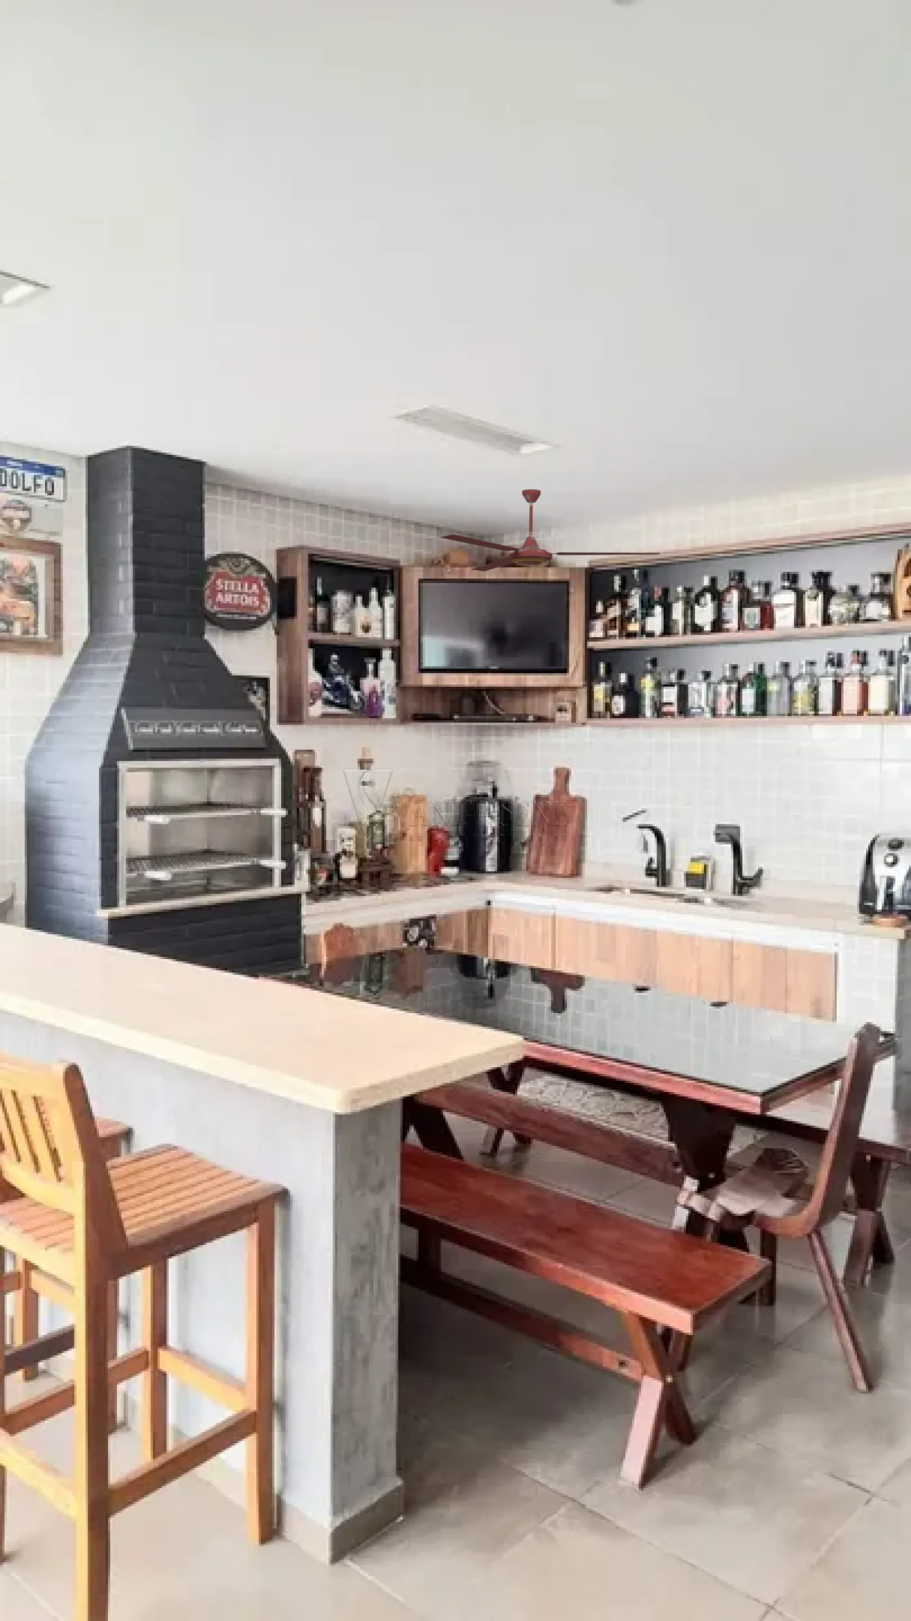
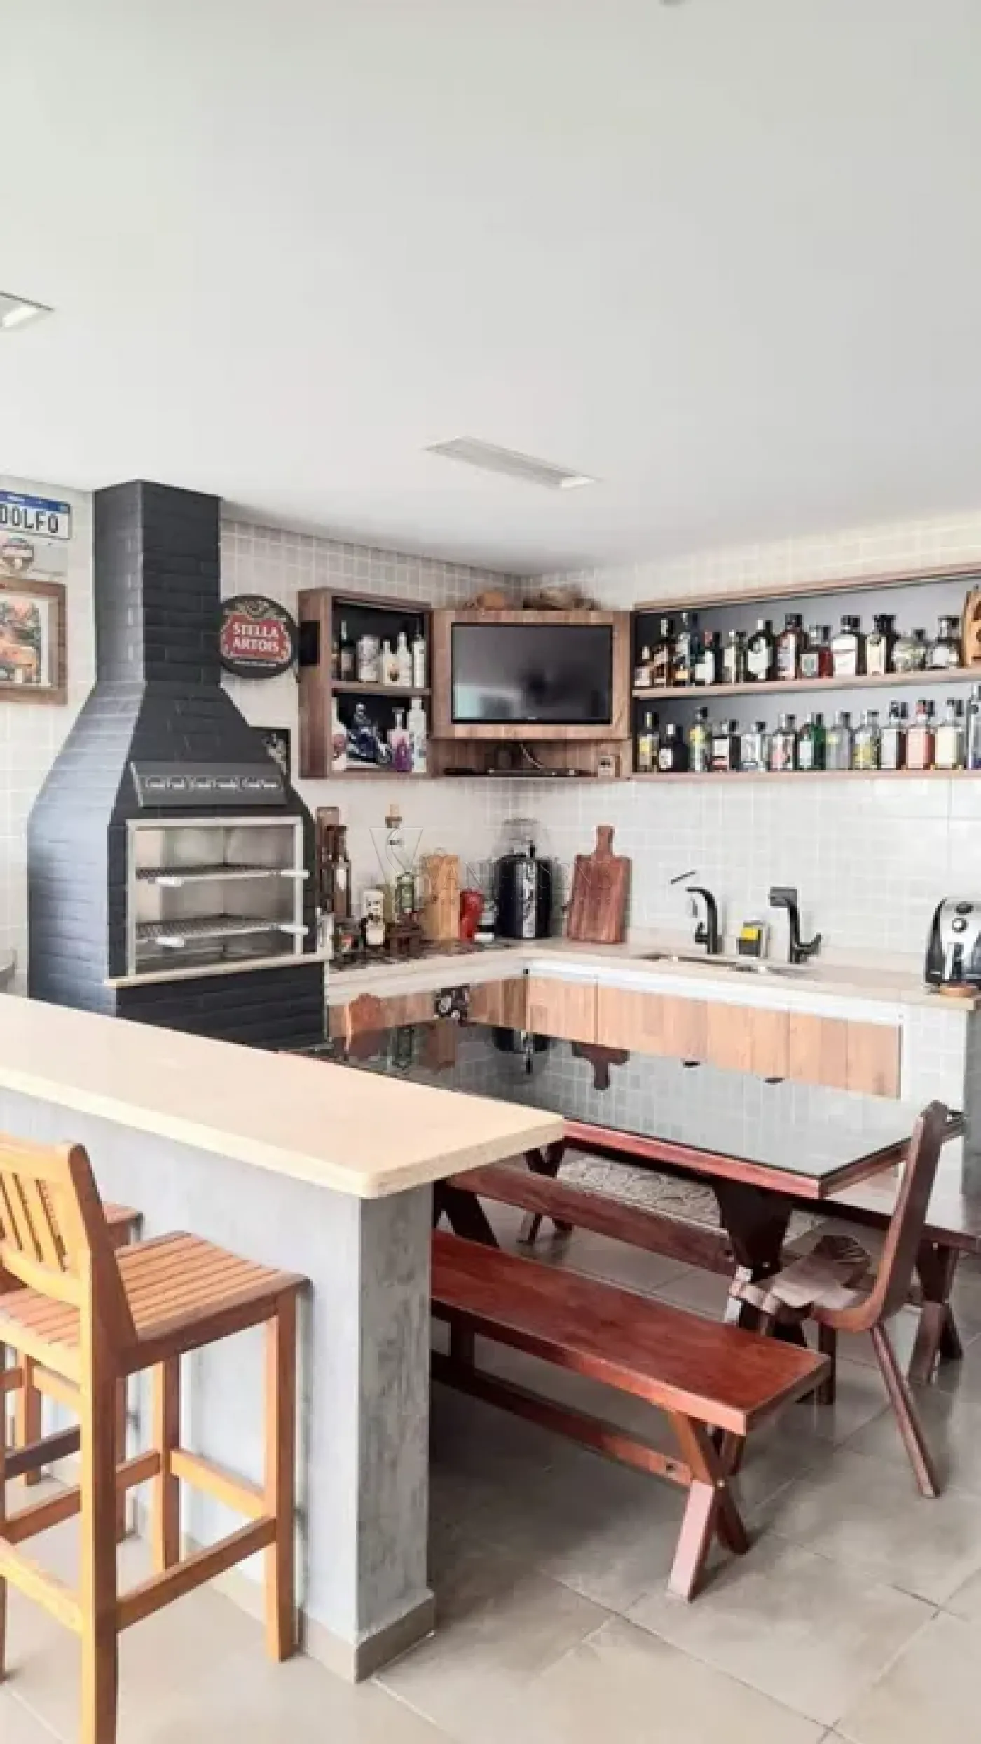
- ceiling fan (533, 525)
